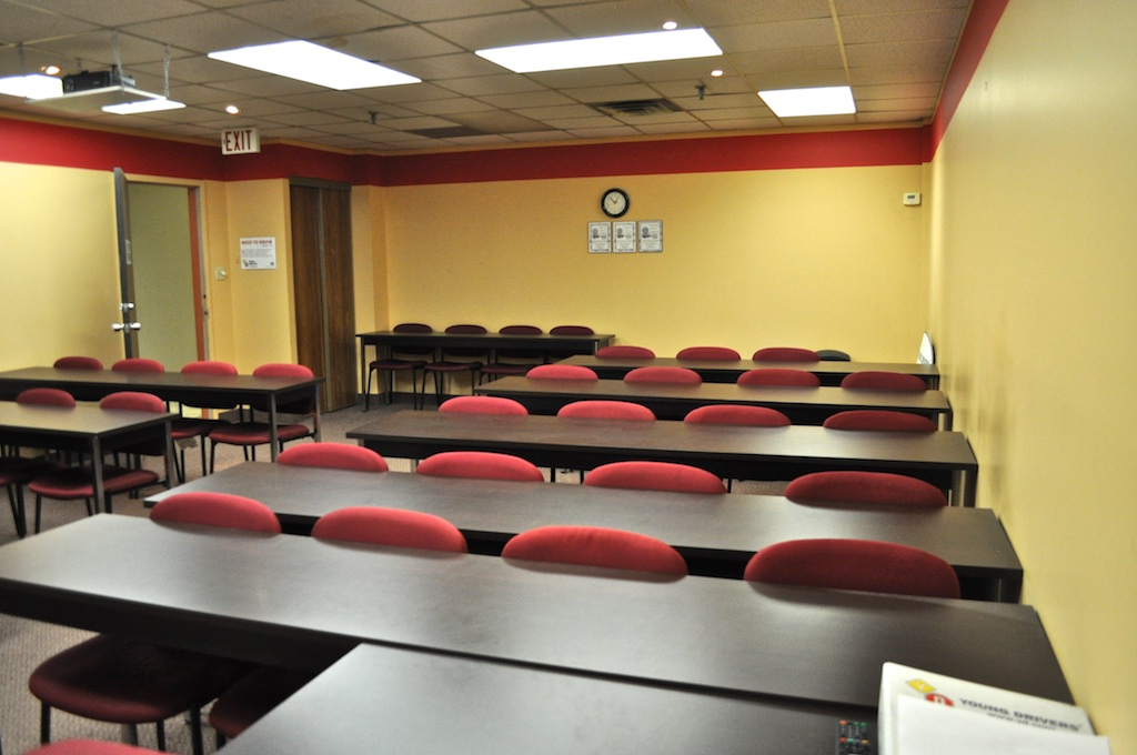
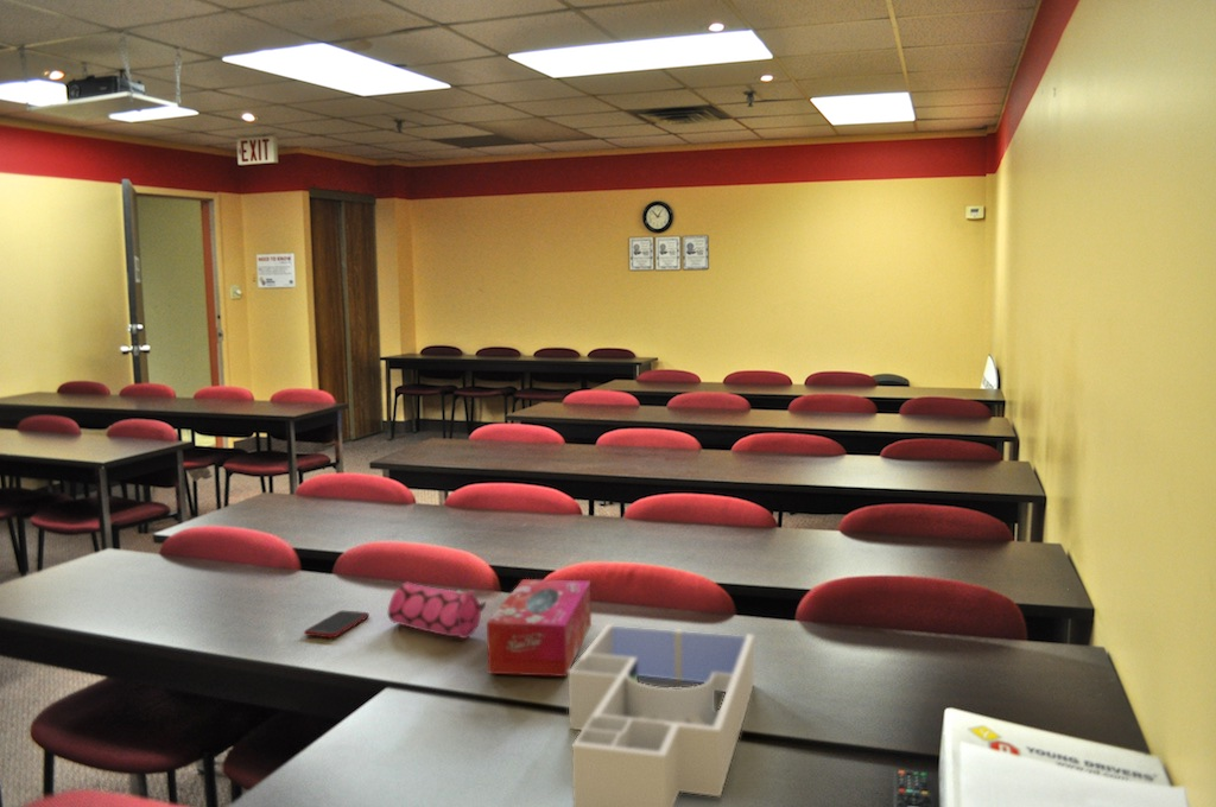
+ cell phone (337, 623)
+ pencil case (433, 608)
+ desk organizer (650, 708)
+ tissue box (542, 623)
